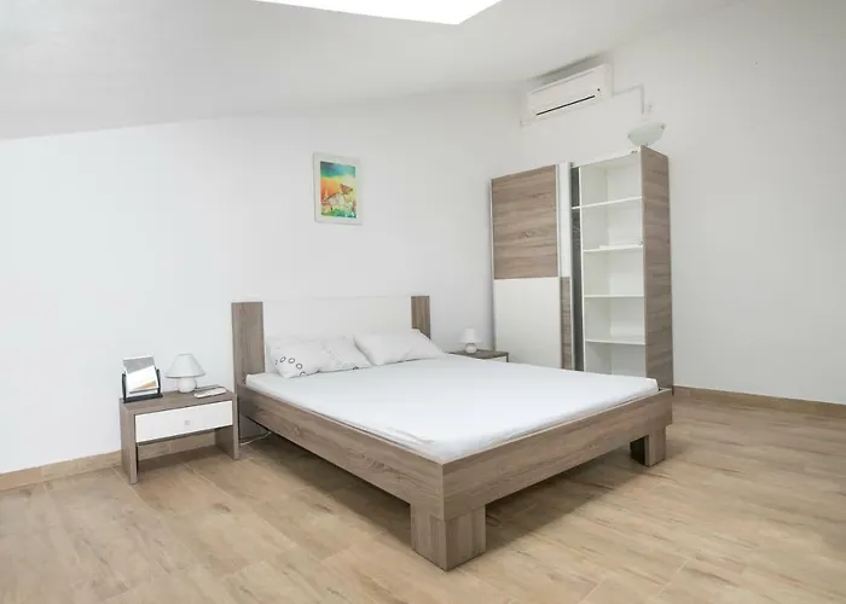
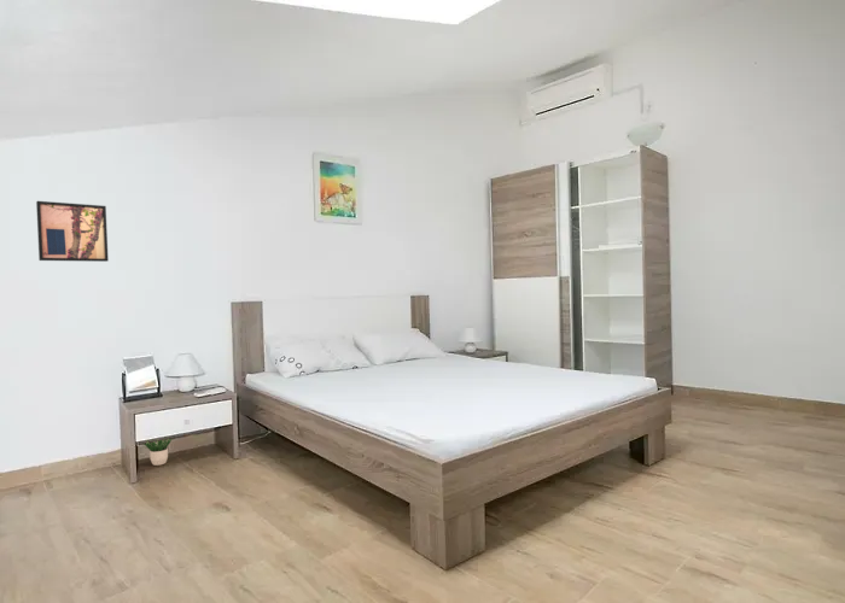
+ potted plant (157, 441)
+ wall art (72, 232)
